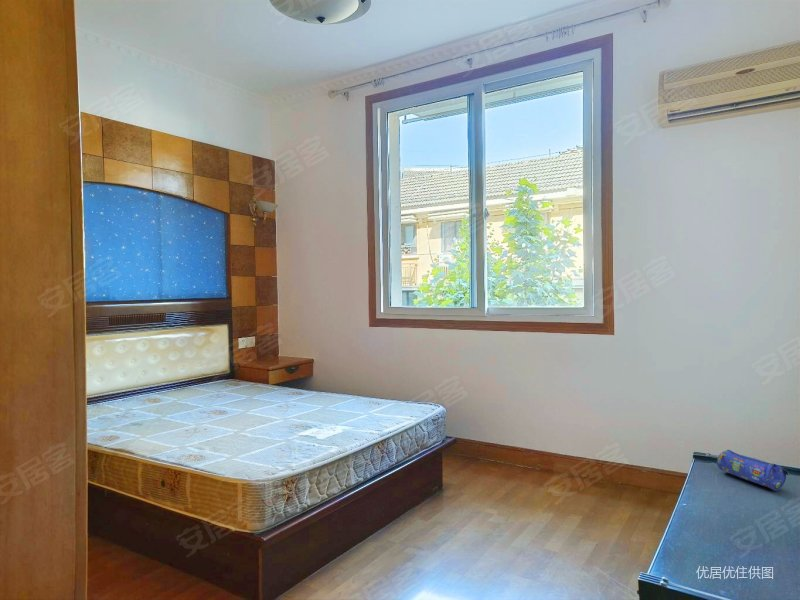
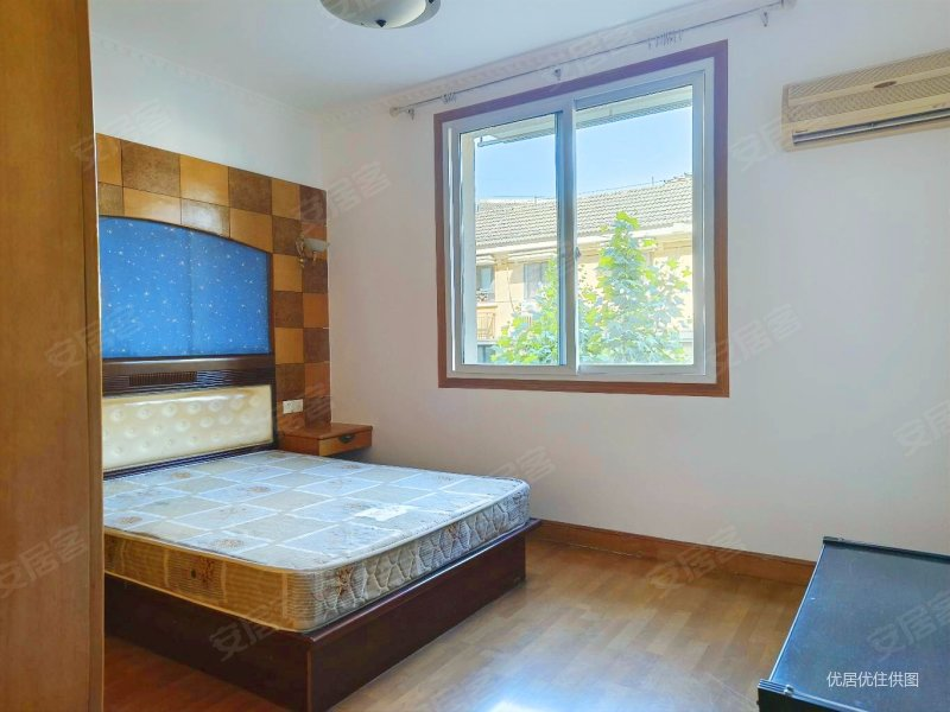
- pencil case (750, 468)
